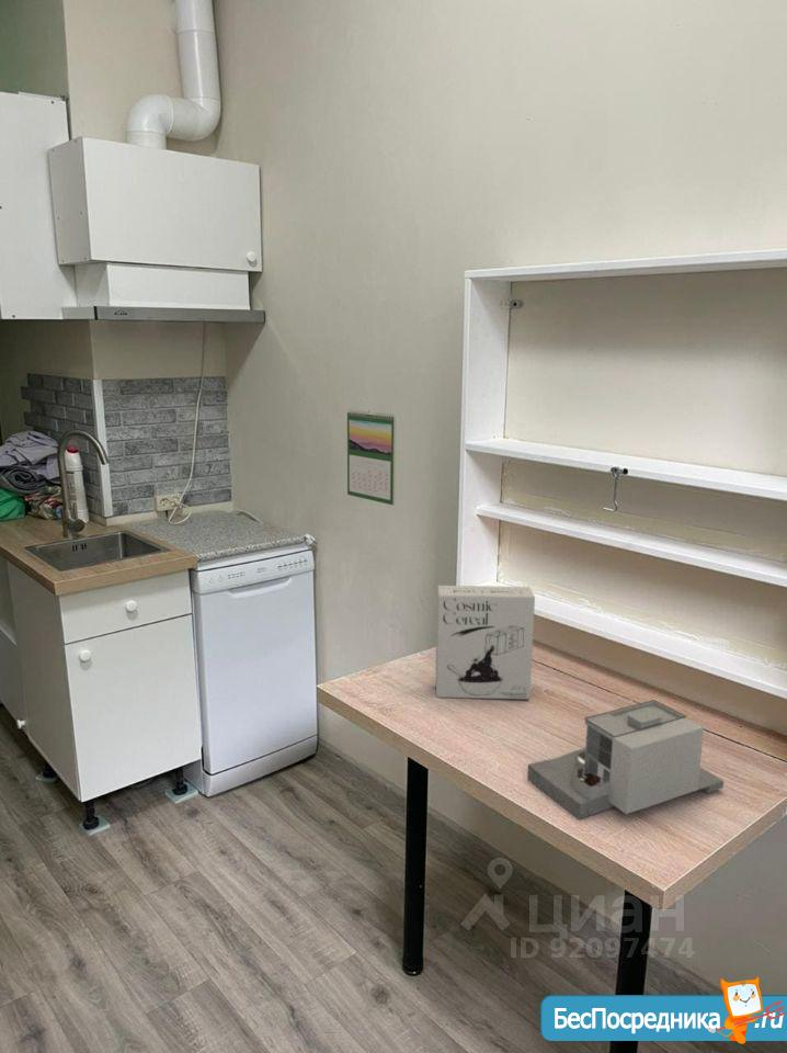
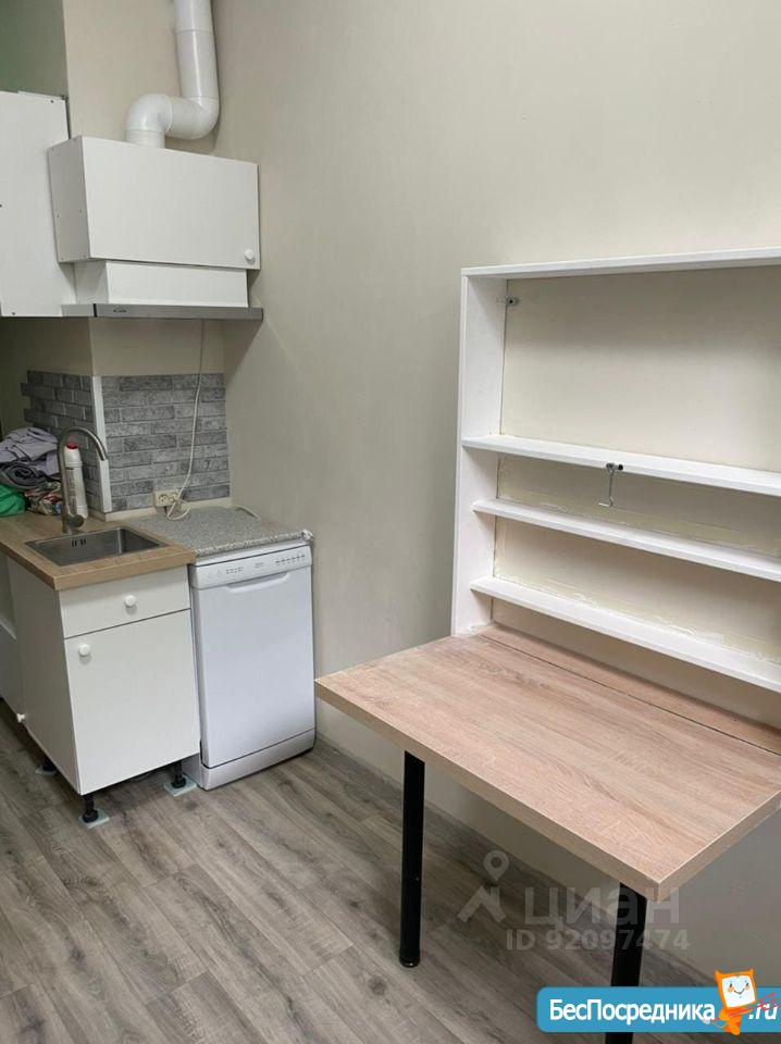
- architectural model (627, 746)
- calendar (369, 455)
- cereal box (483, 642)
